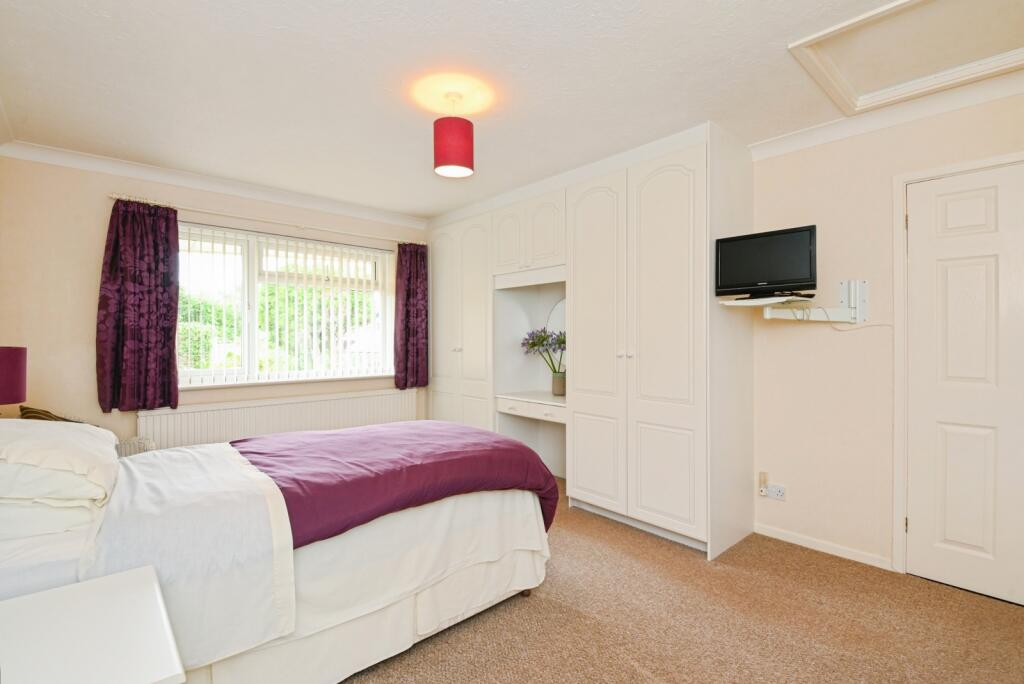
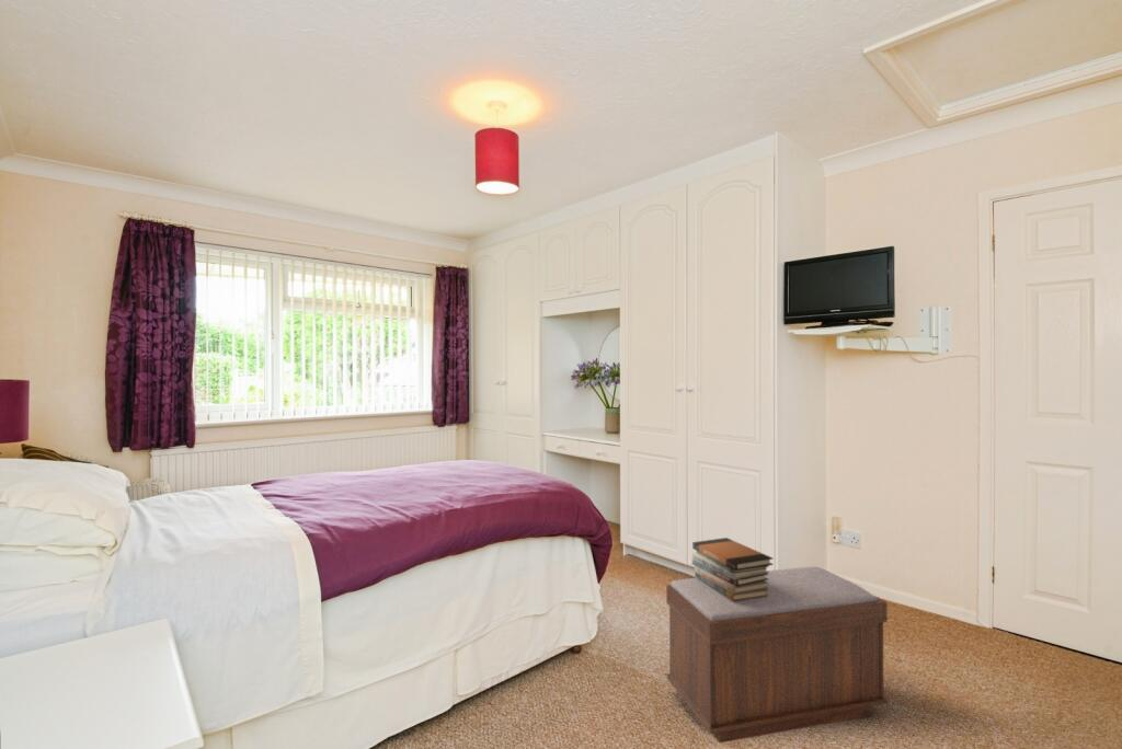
+ bench (771, 644)
+ book stack (730, 567)
